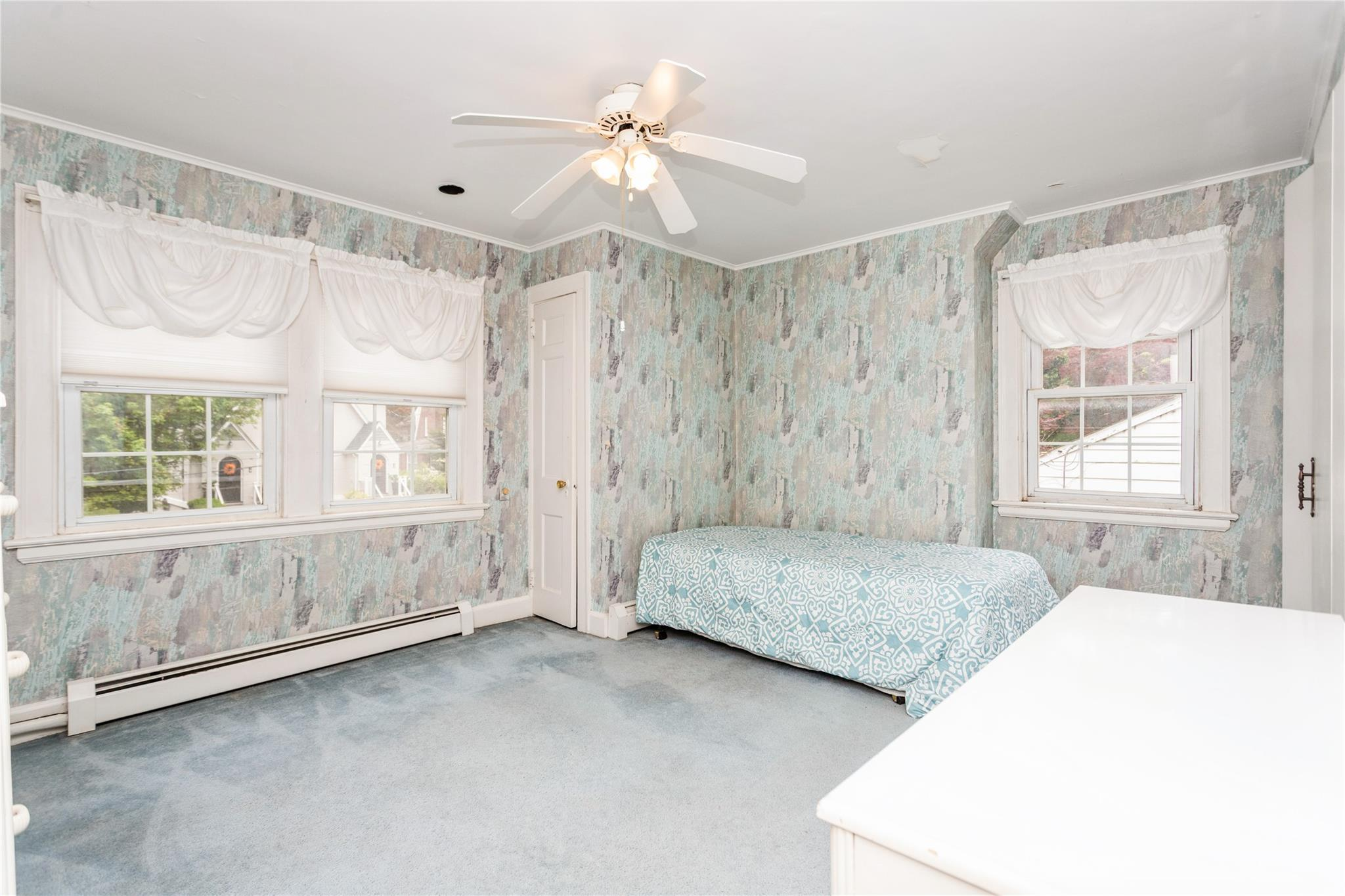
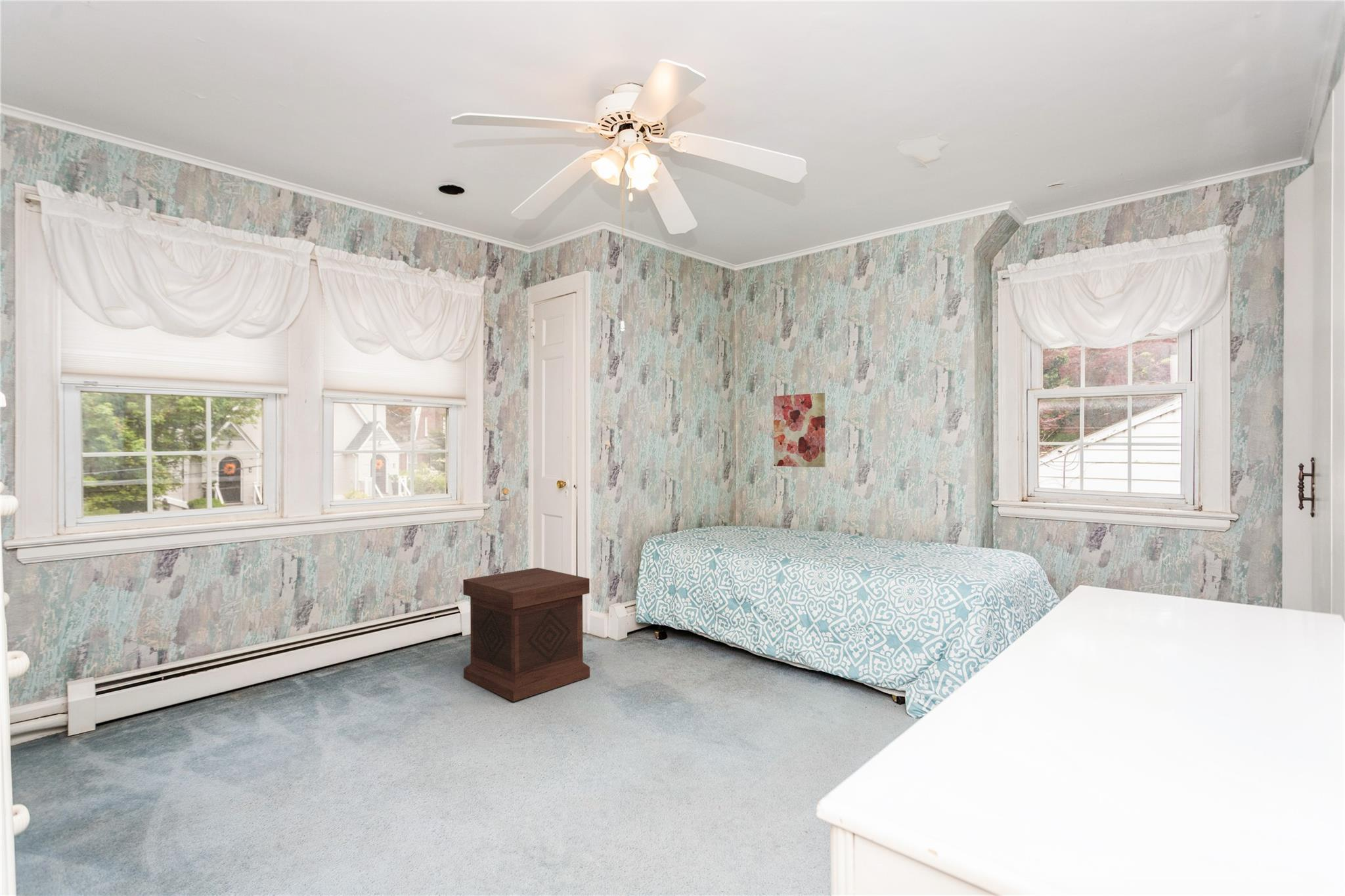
+ side table (527, 628)
+ wall art (799, 431)
